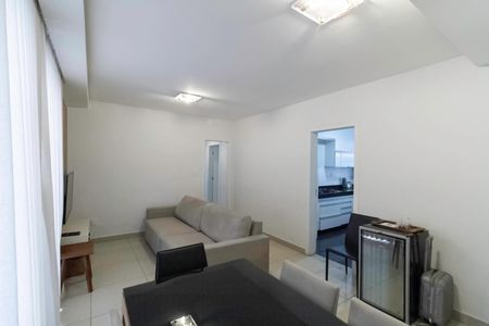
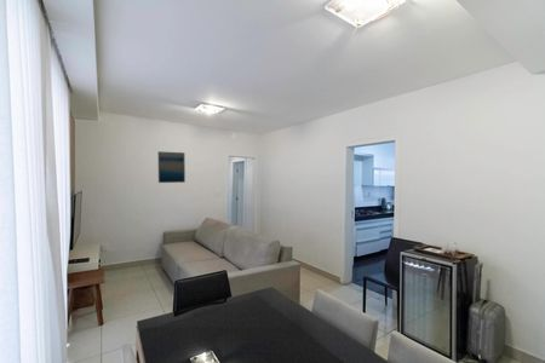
+ wall art (171, 167)
